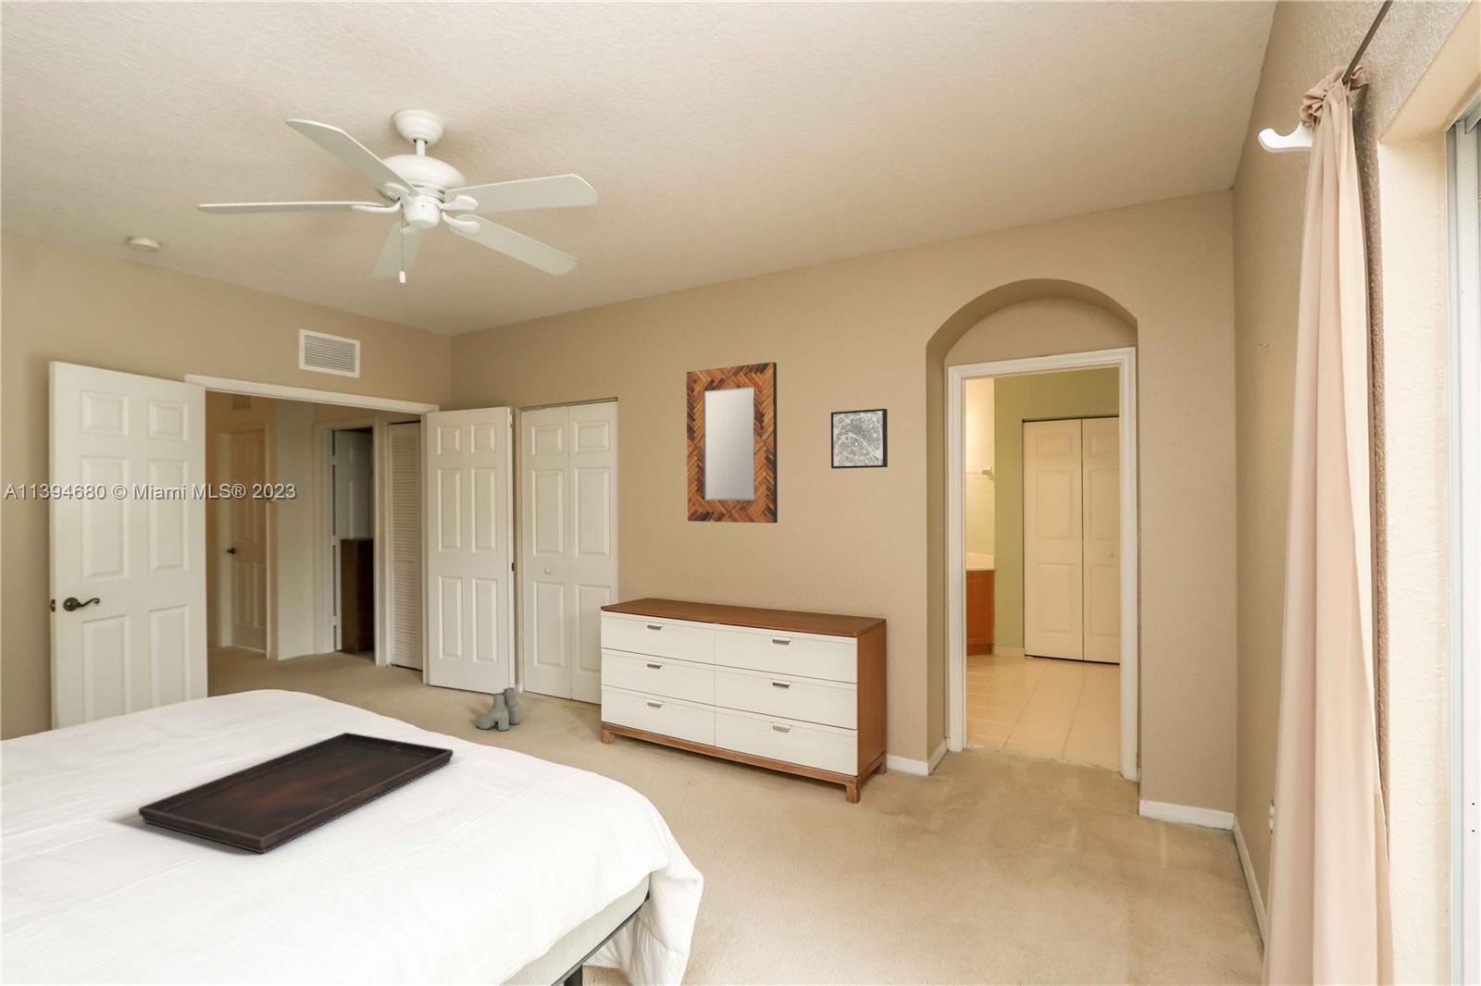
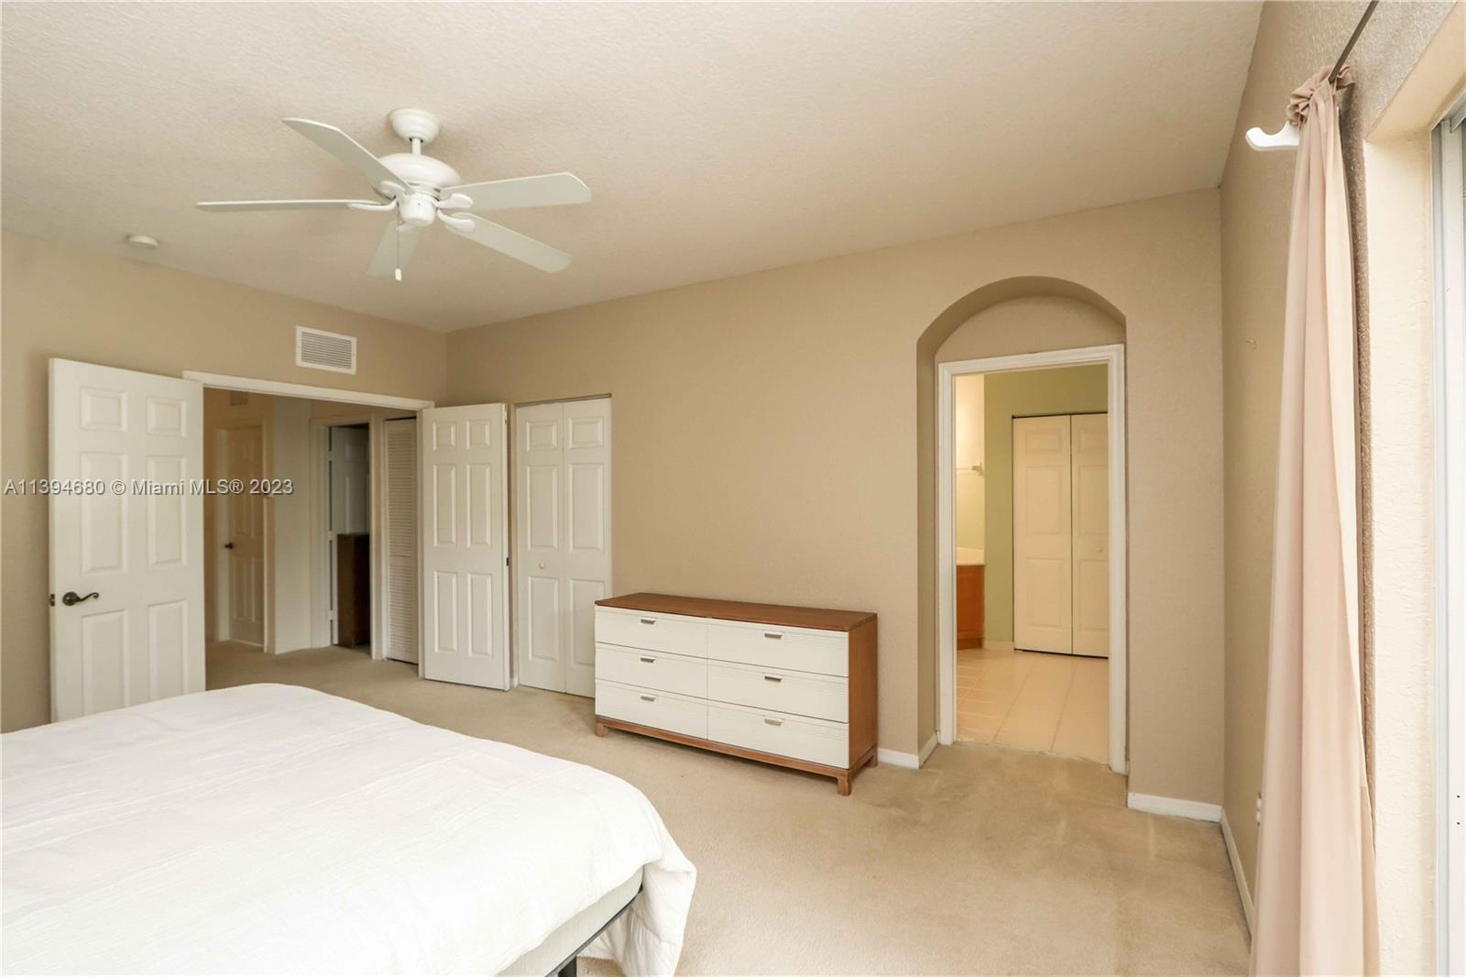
- serving tray (311, 782)
- wall art (858, 438)
- home mirror (729, 443)
- boots (498, 706)
